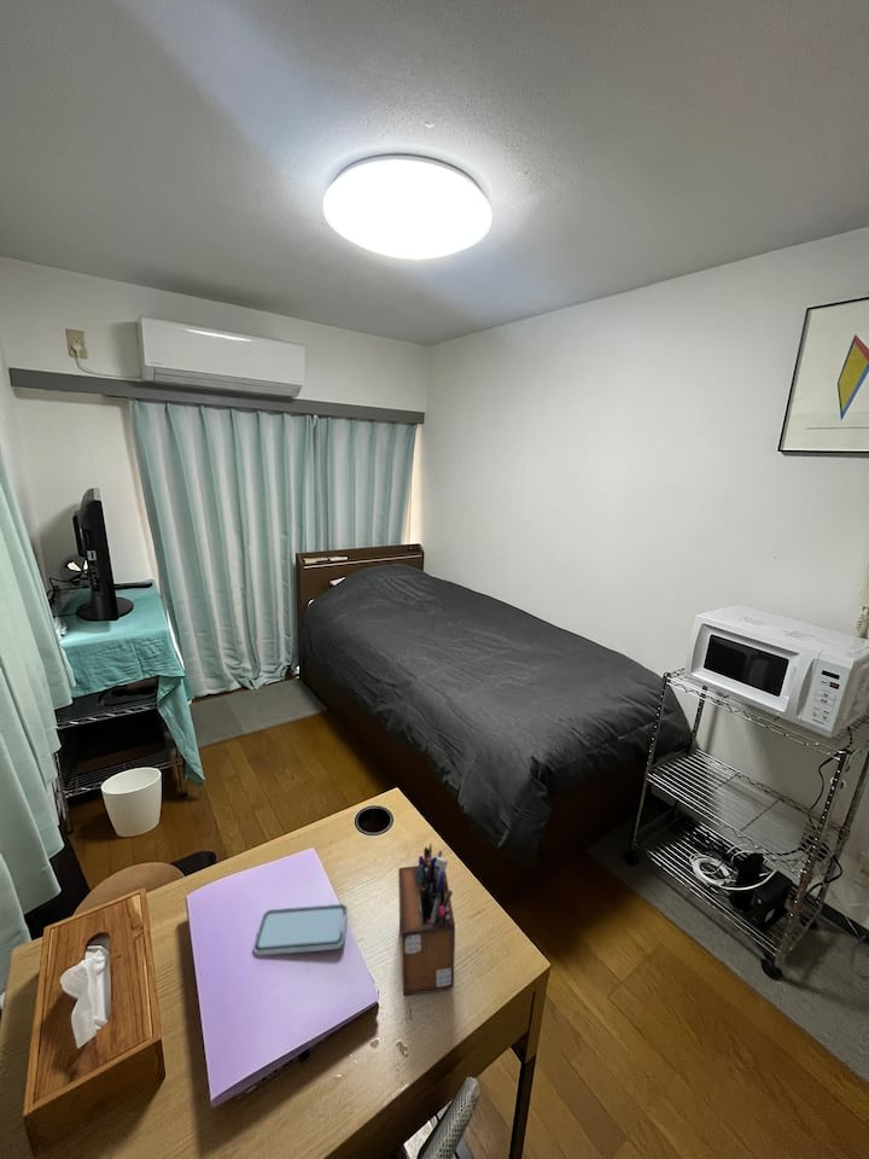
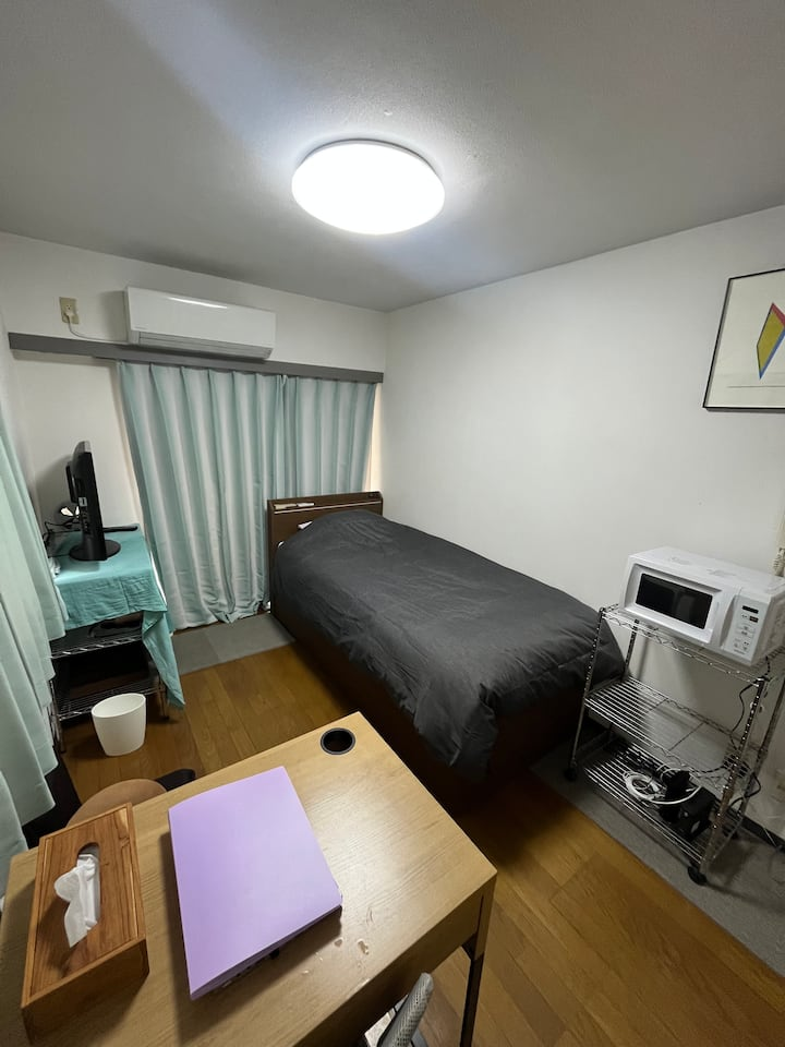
- smartphone (302, 928)
- desk organizer (425, 914)
